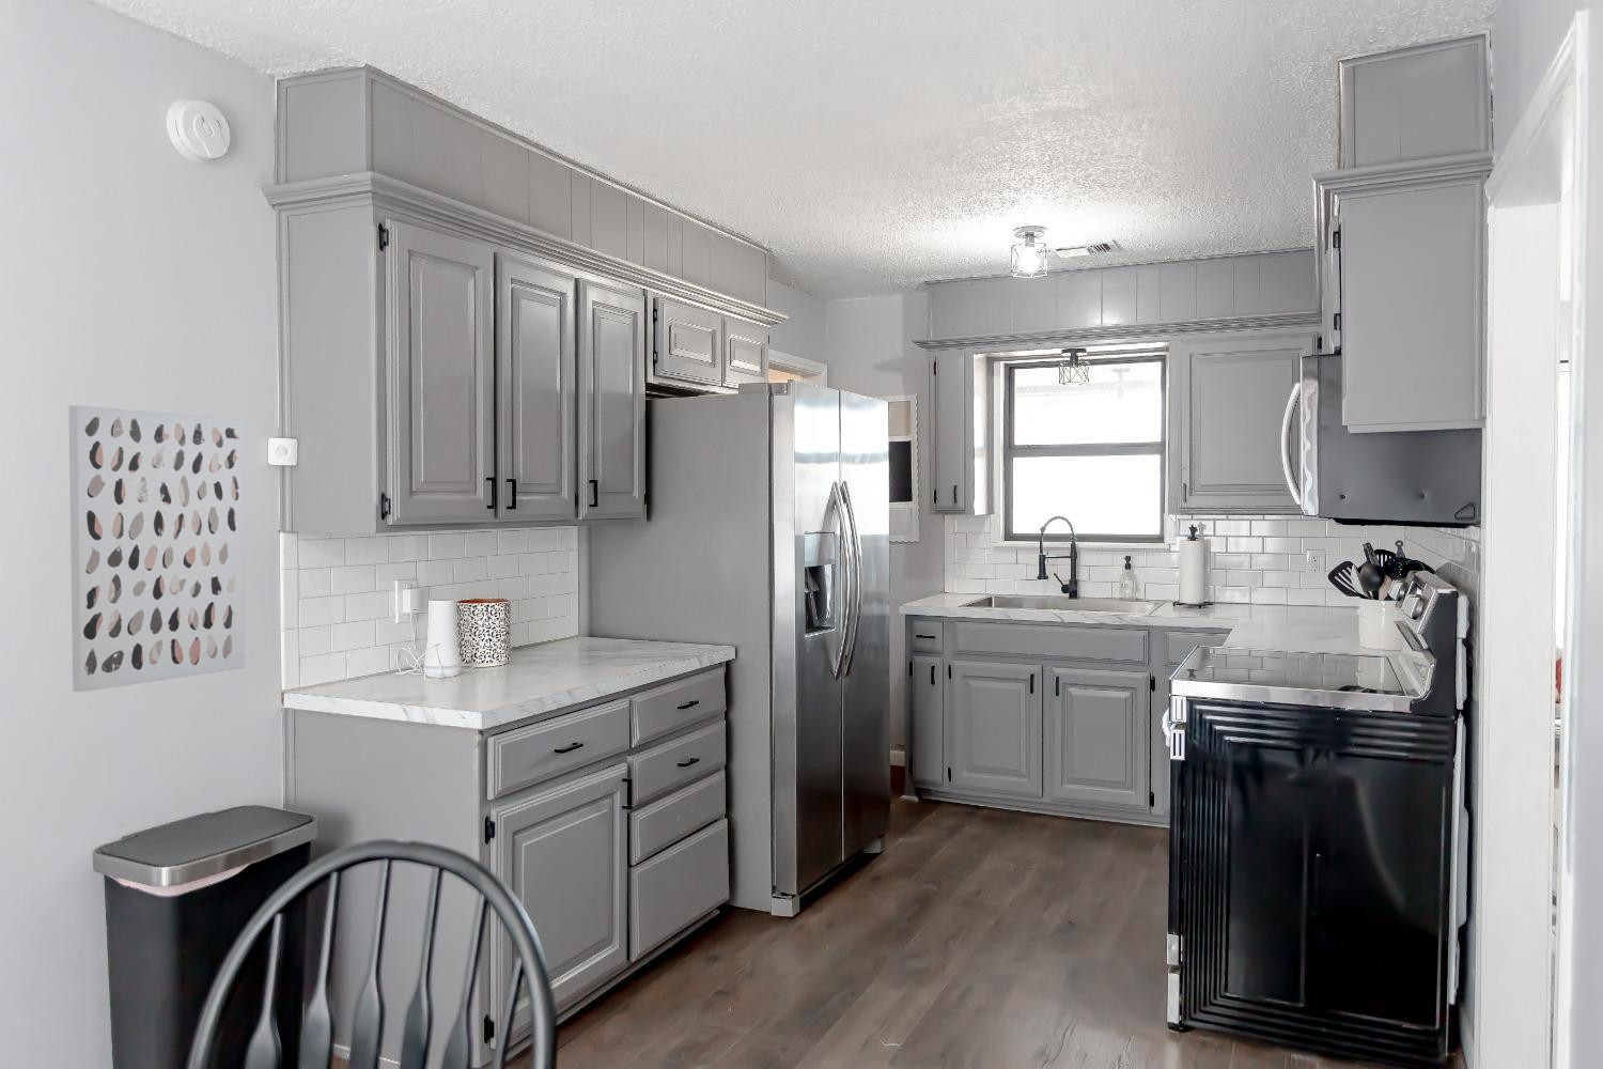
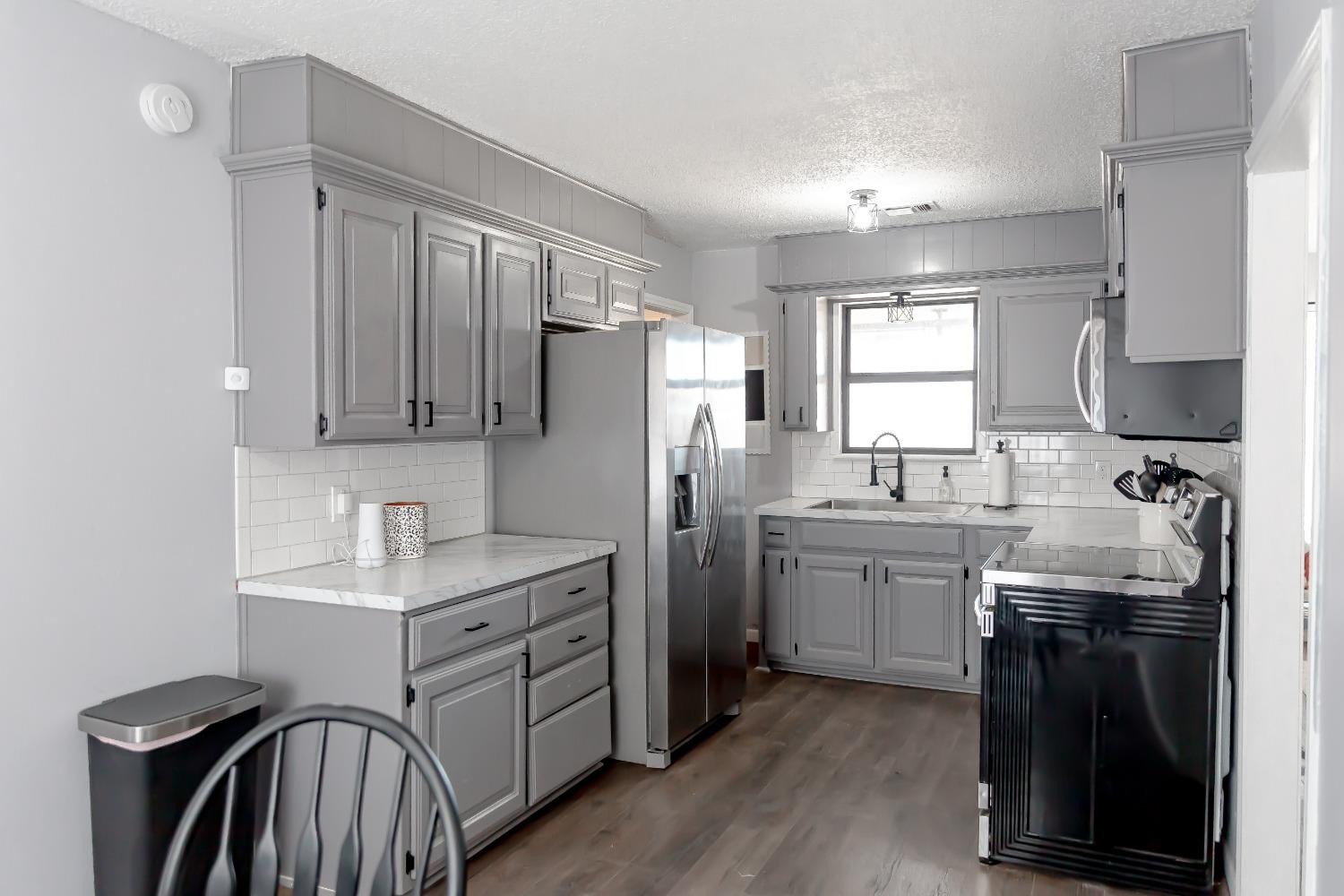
- wall art (162, 545)
